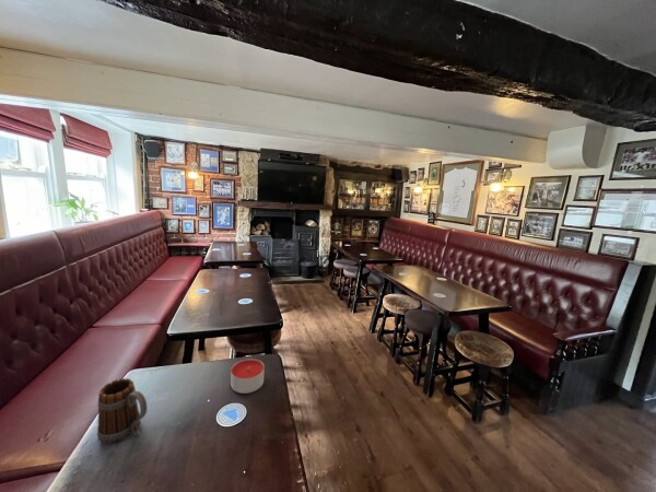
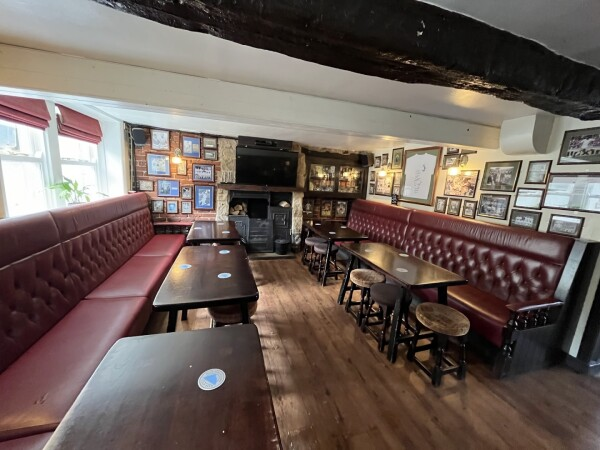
- candle (247, 374)
- beer mug (125, 410)
